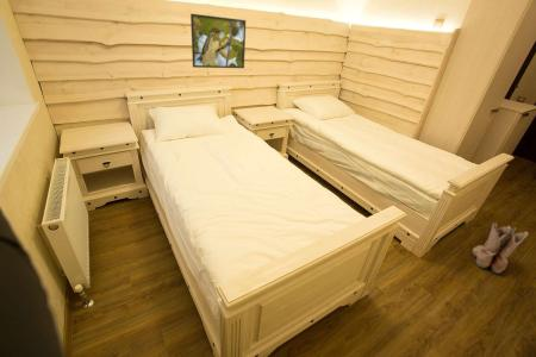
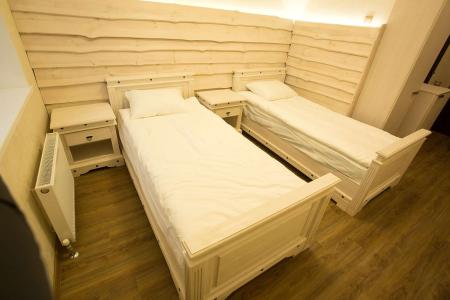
- boots (498, 242)
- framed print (219, 43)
